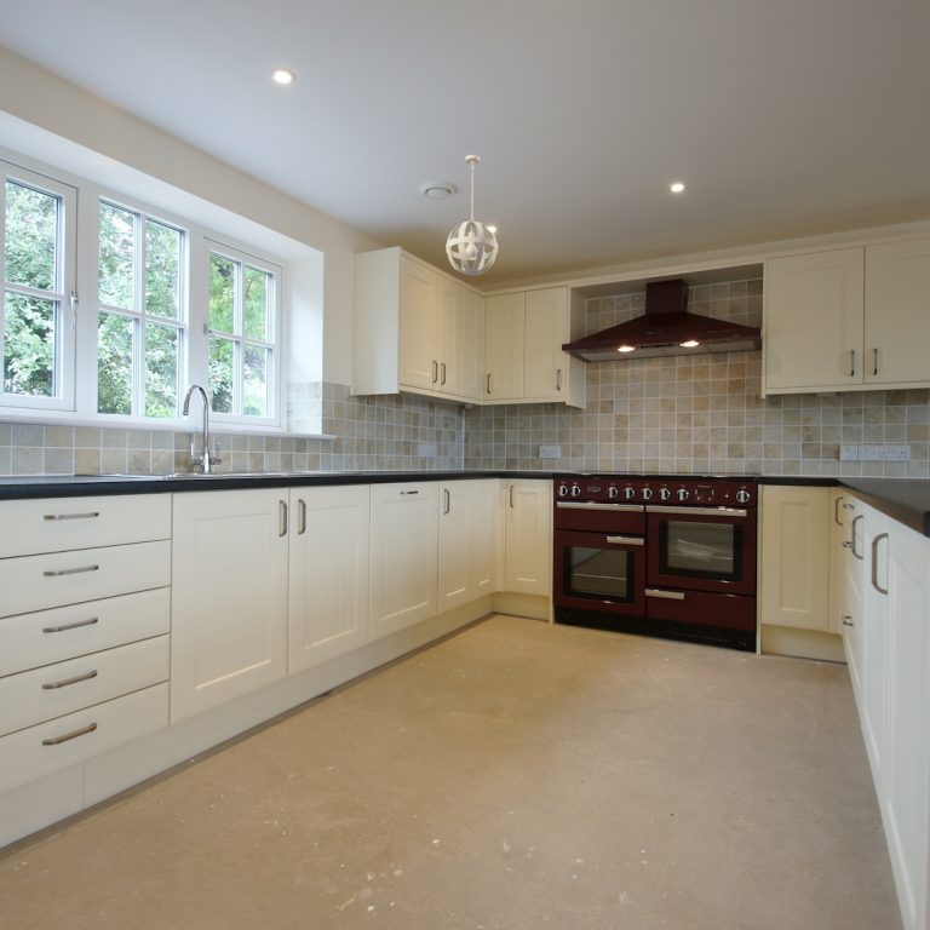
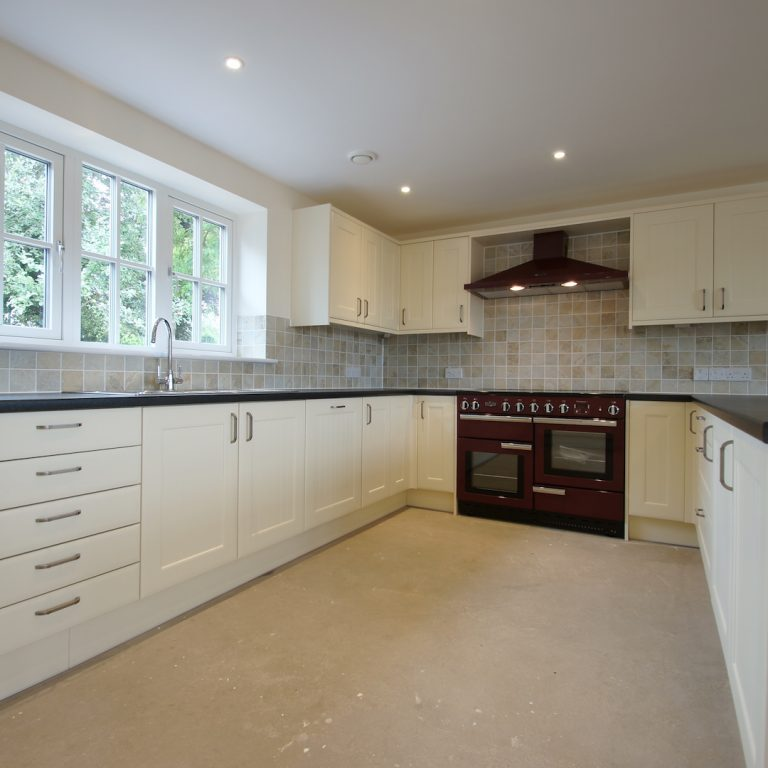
- pendant light (472, 216)
